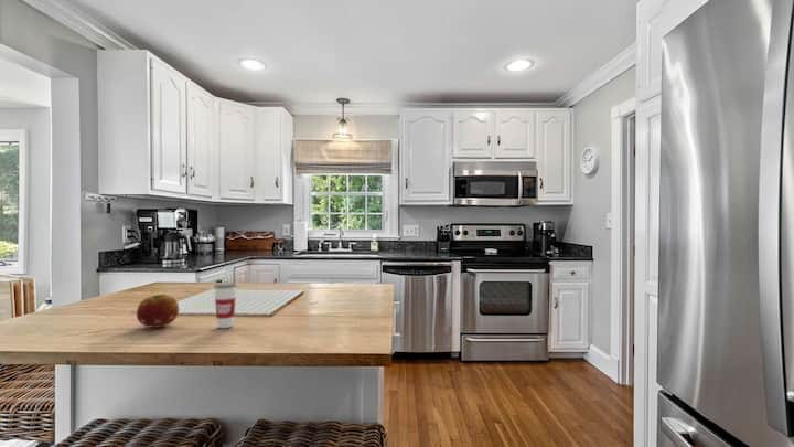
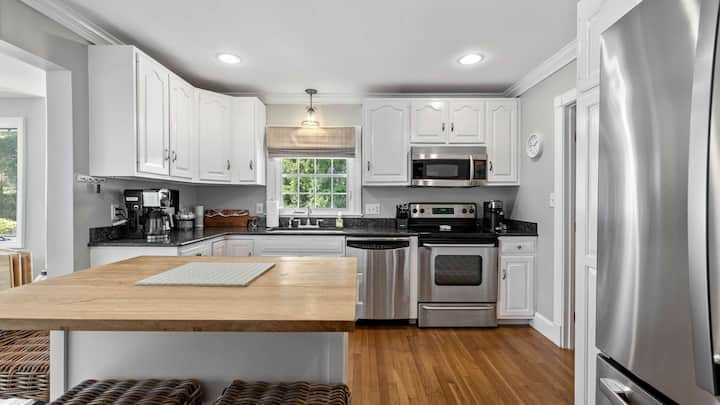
- cup (225, 297)
- fruit (158, 310)
